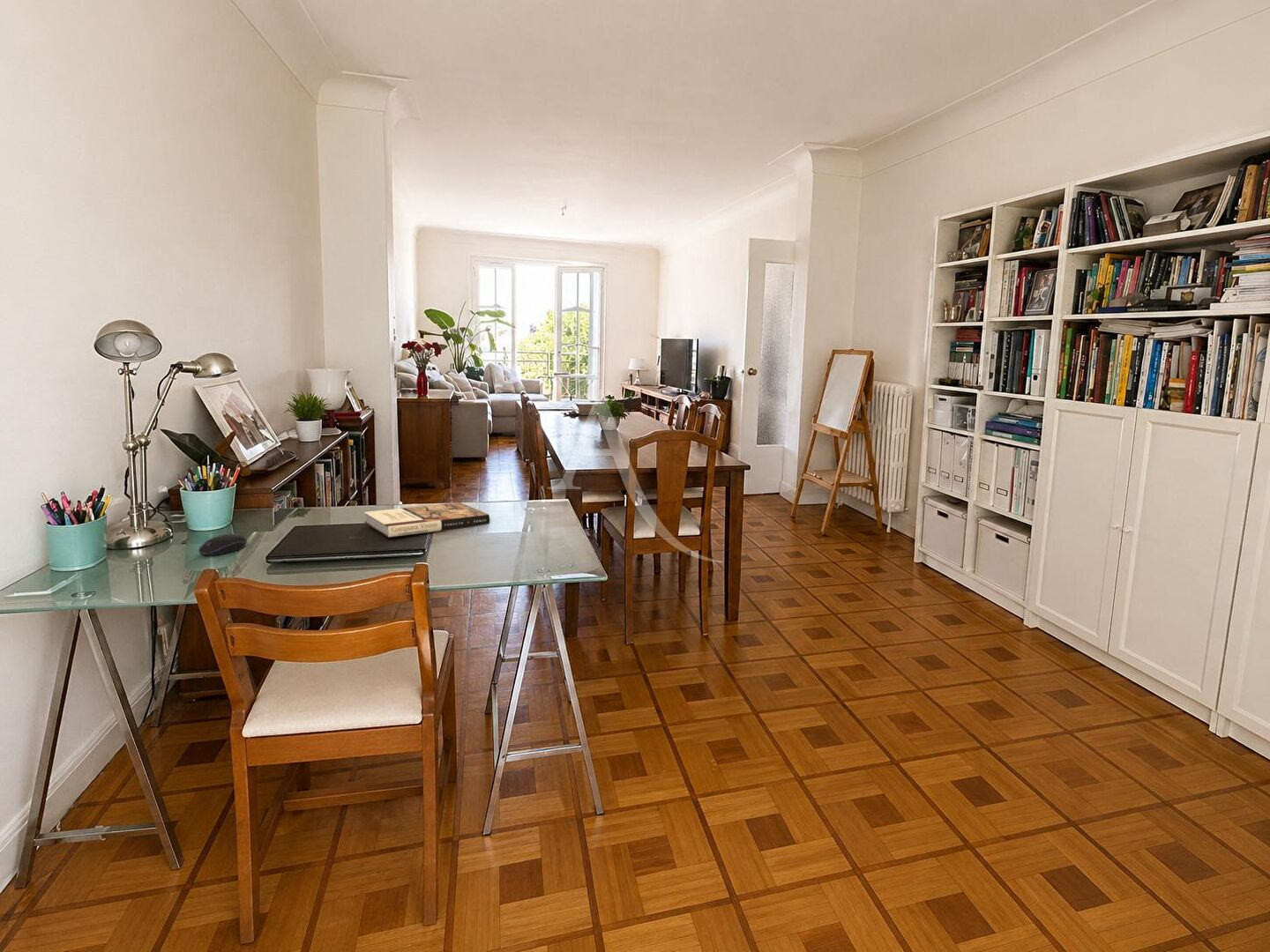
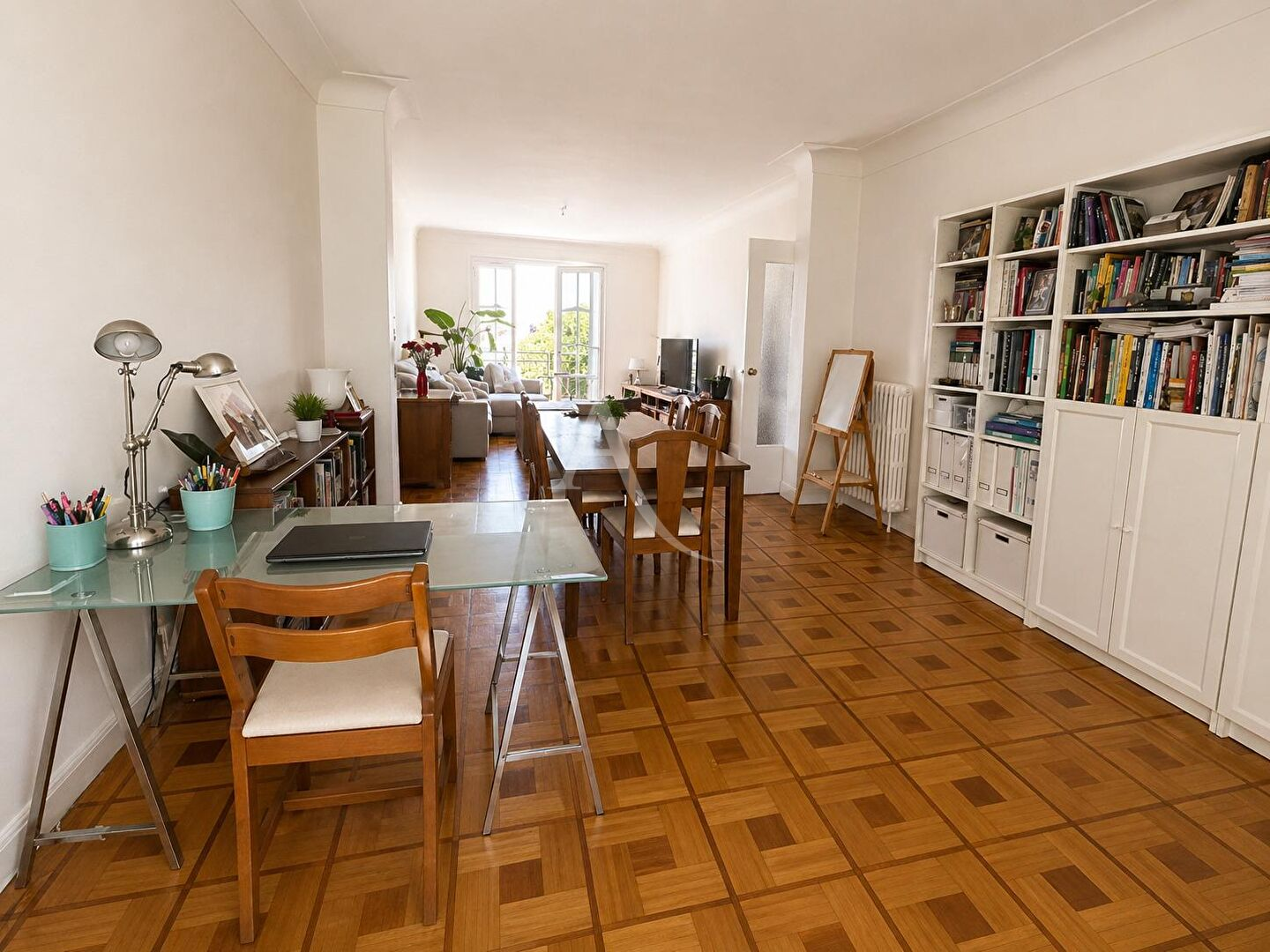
- computer mouse (222, 543)
- book (427, 518)
